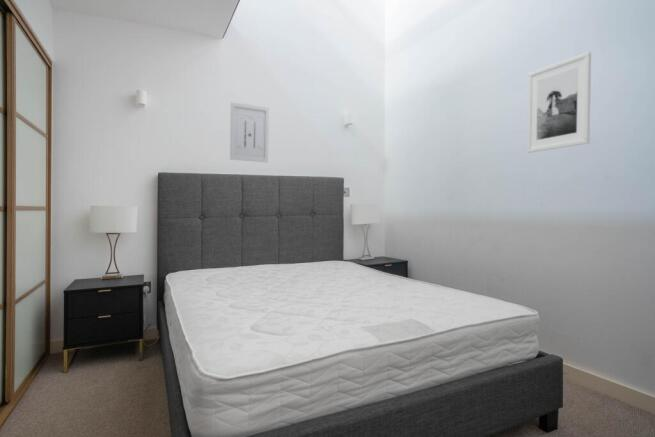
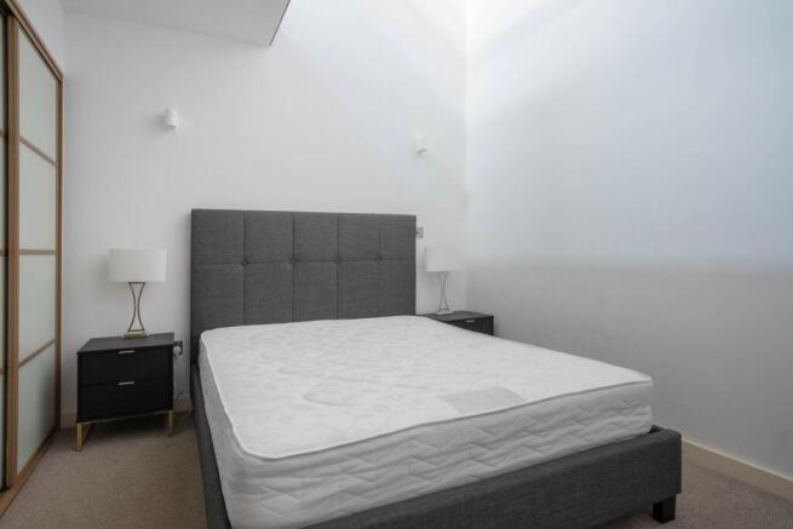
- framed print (556, 105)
- wall art (249, 132)
